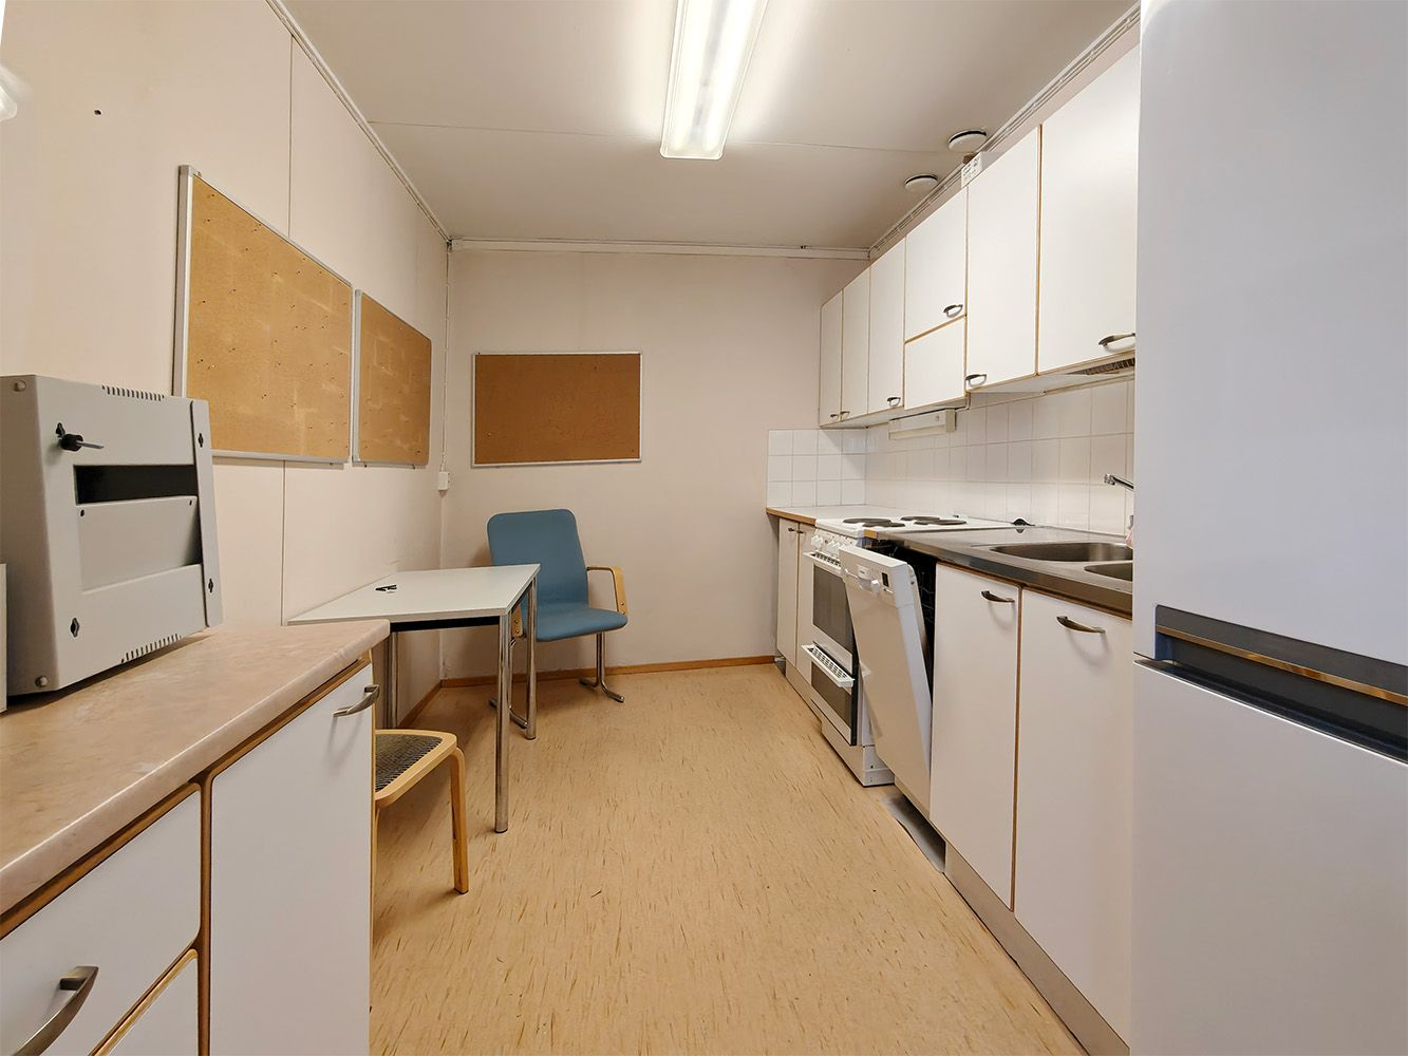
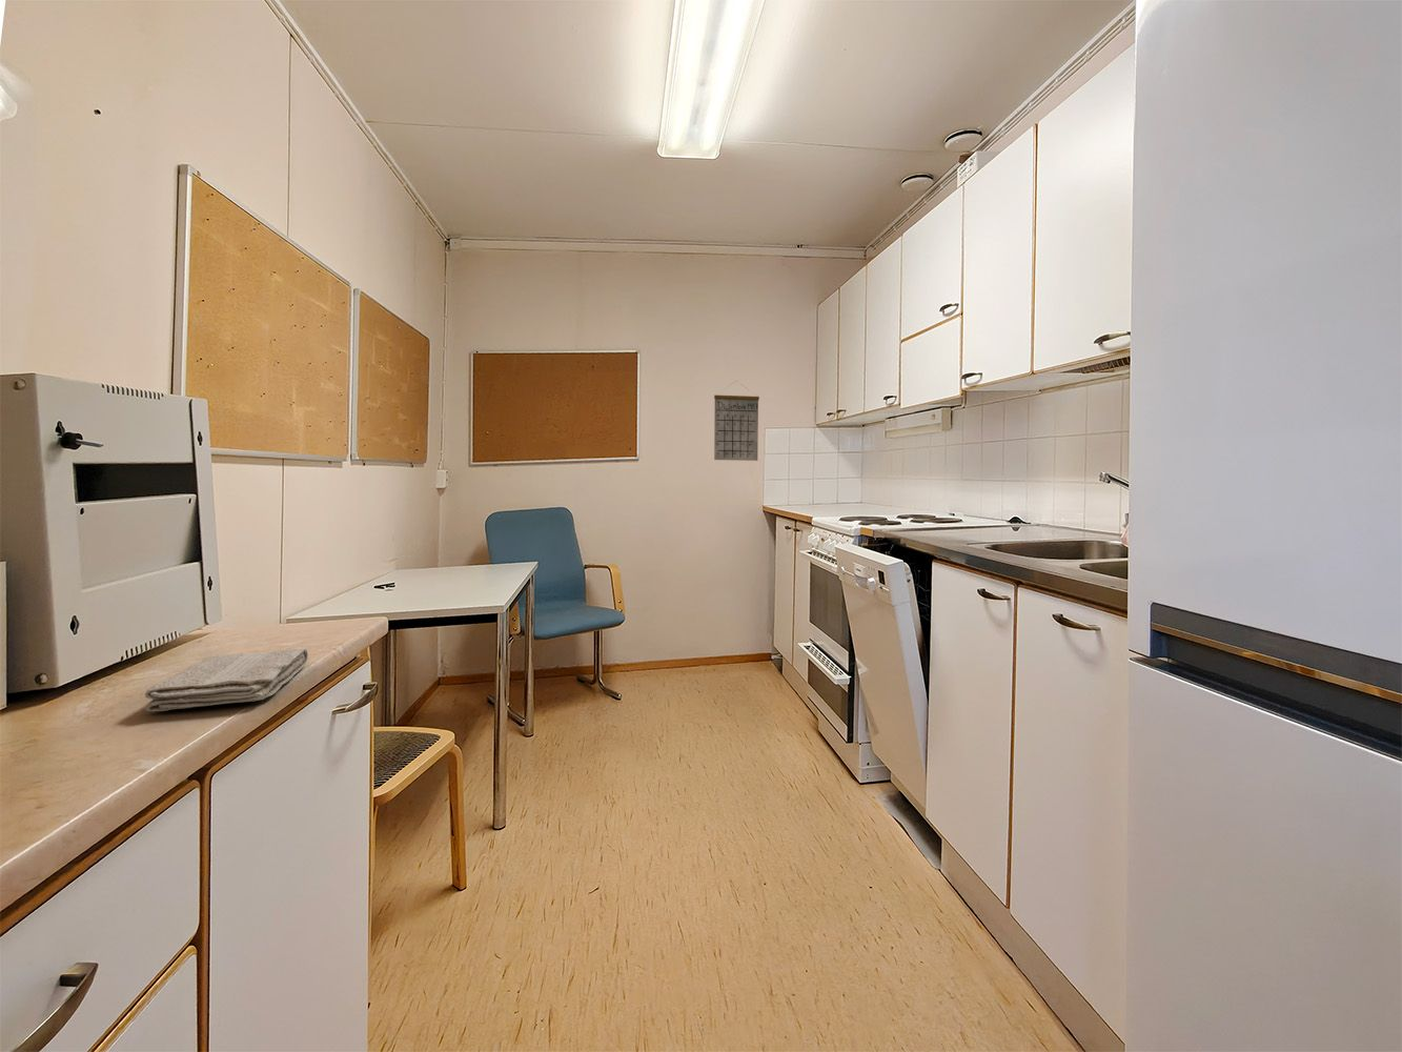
+ washcloth (235, 674)
+ calendar (736, 420)
